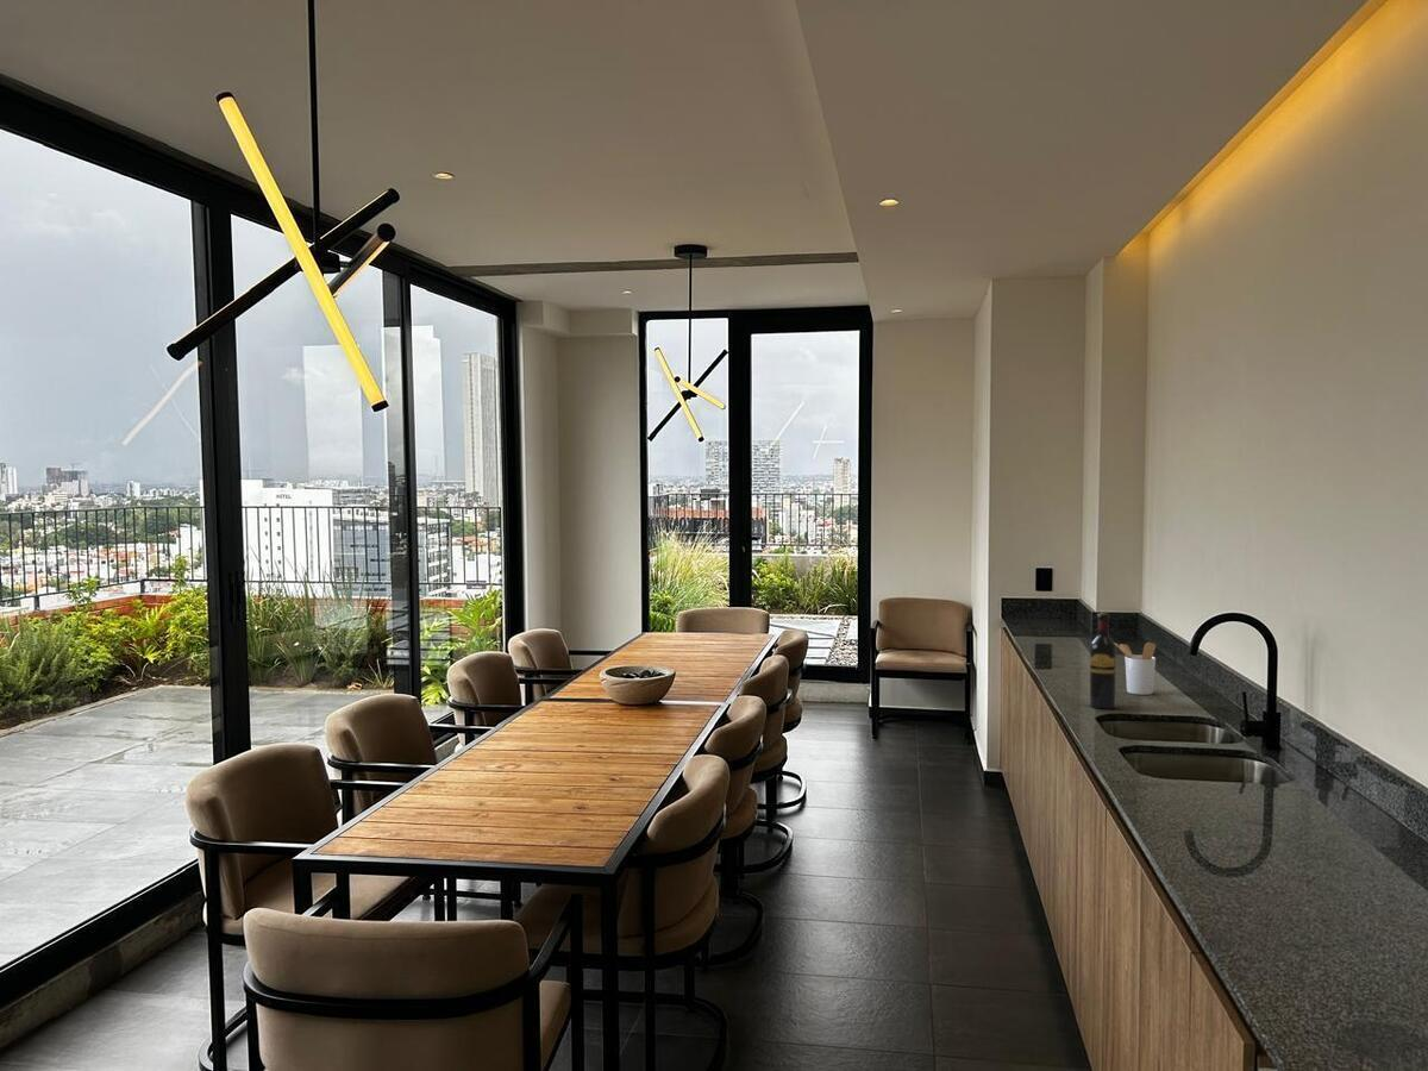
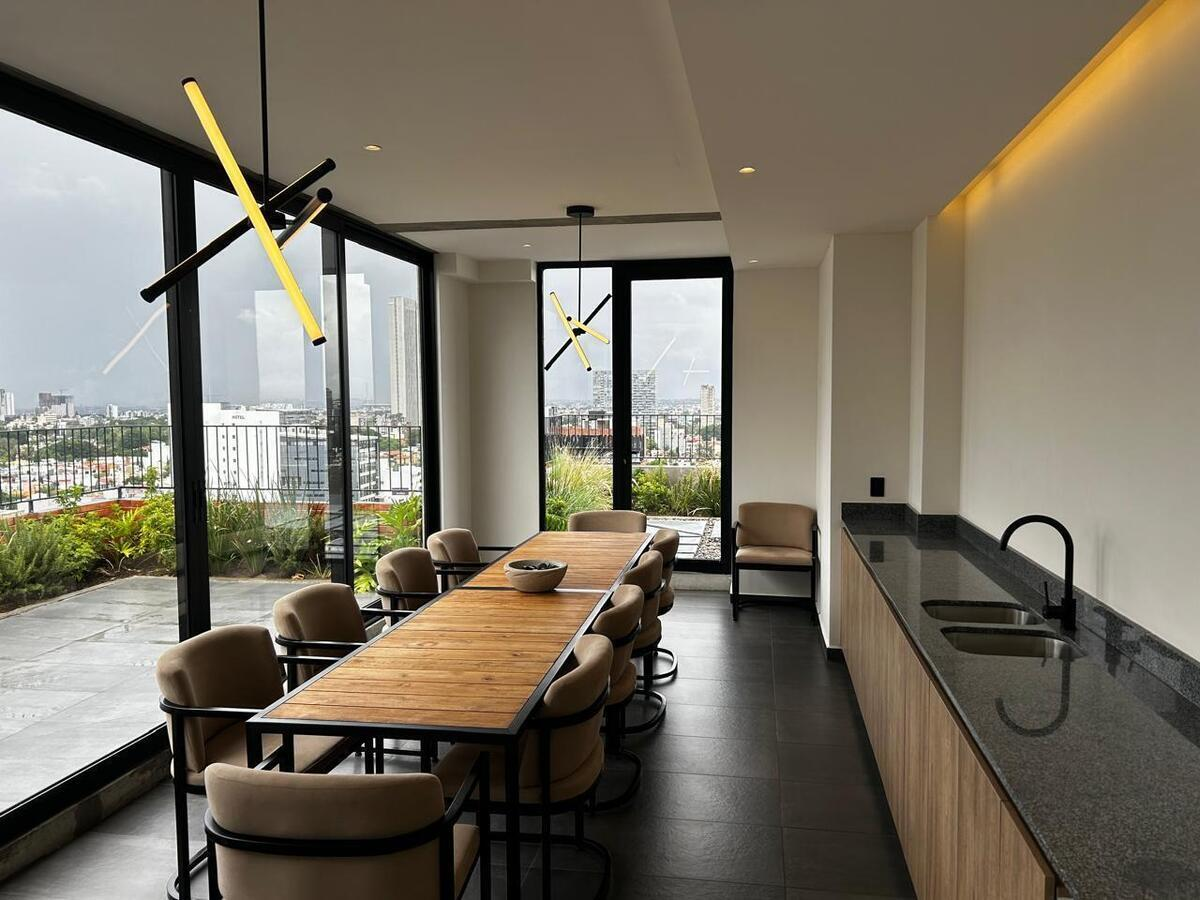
- utensil holder (1133, 666)
- wine bottle (1102, 659)
